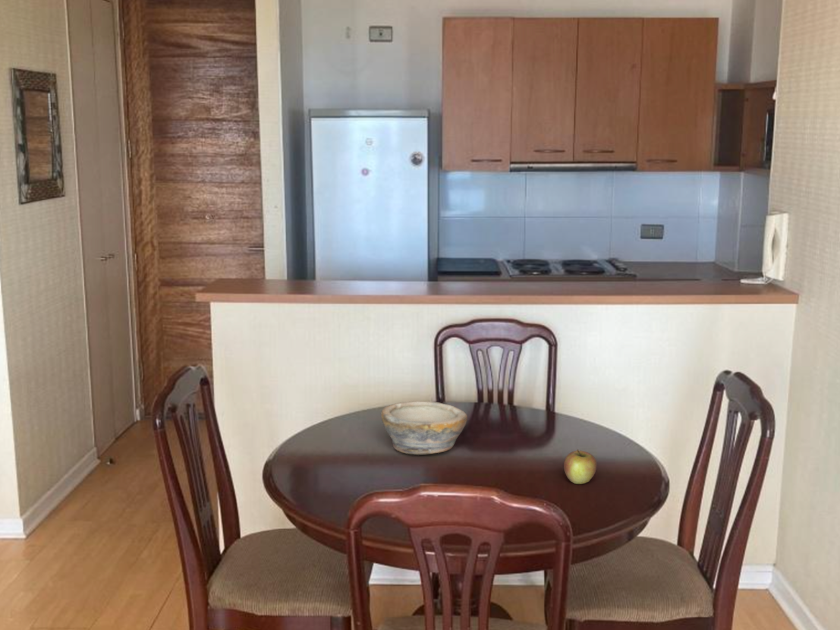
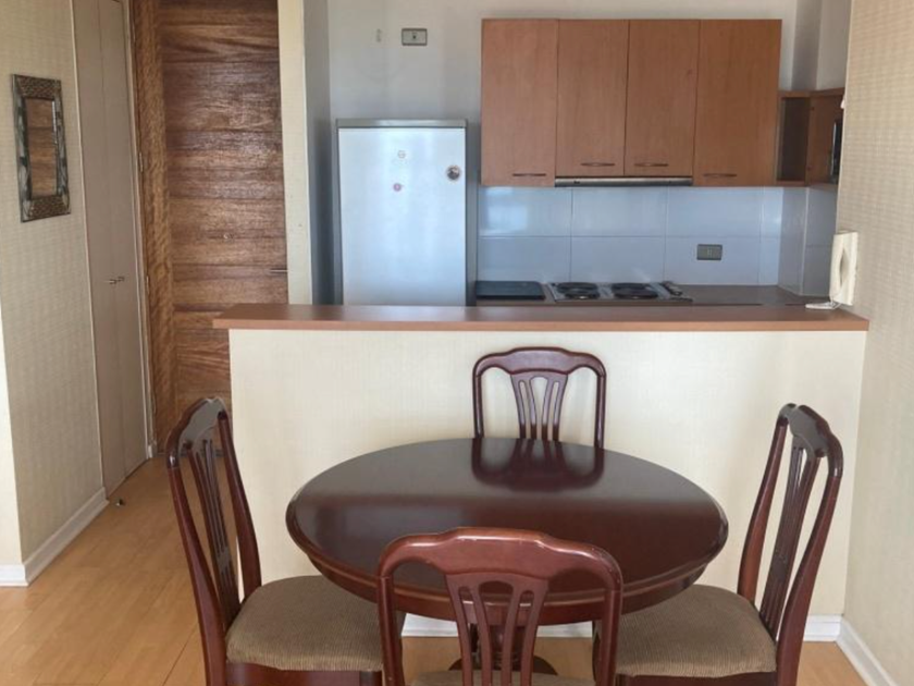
- bowl (423, 429)
- apple (580, 464)
